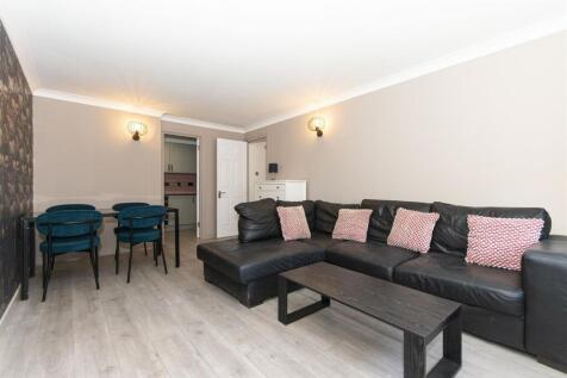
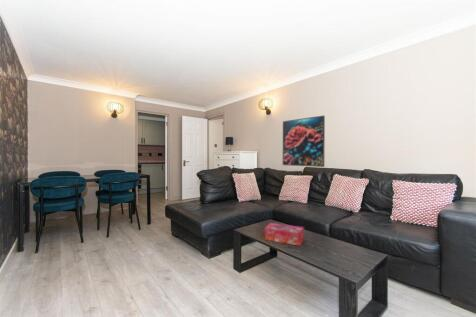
+ tissue box (284, 233)
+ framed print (301, 142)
